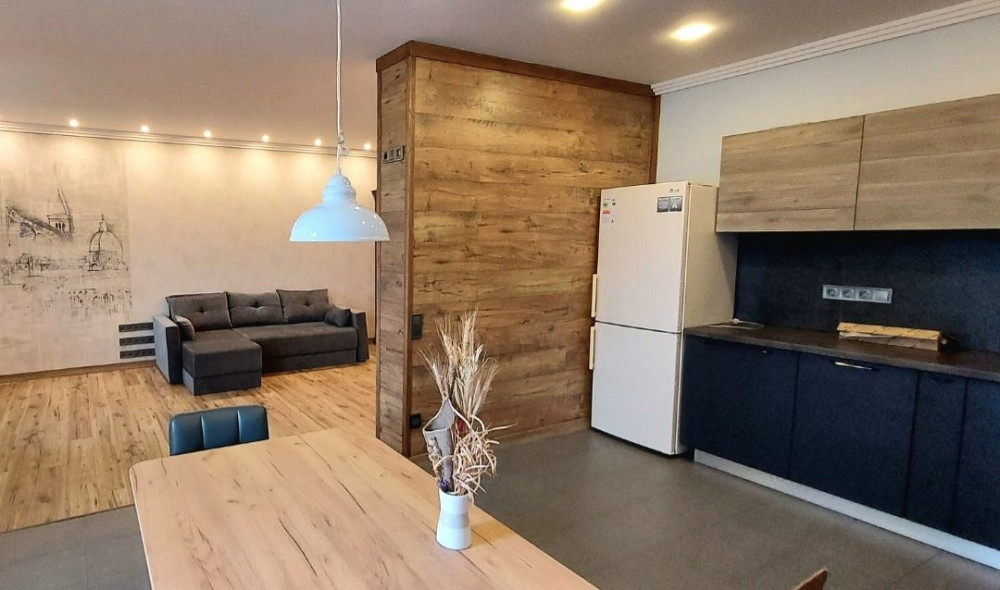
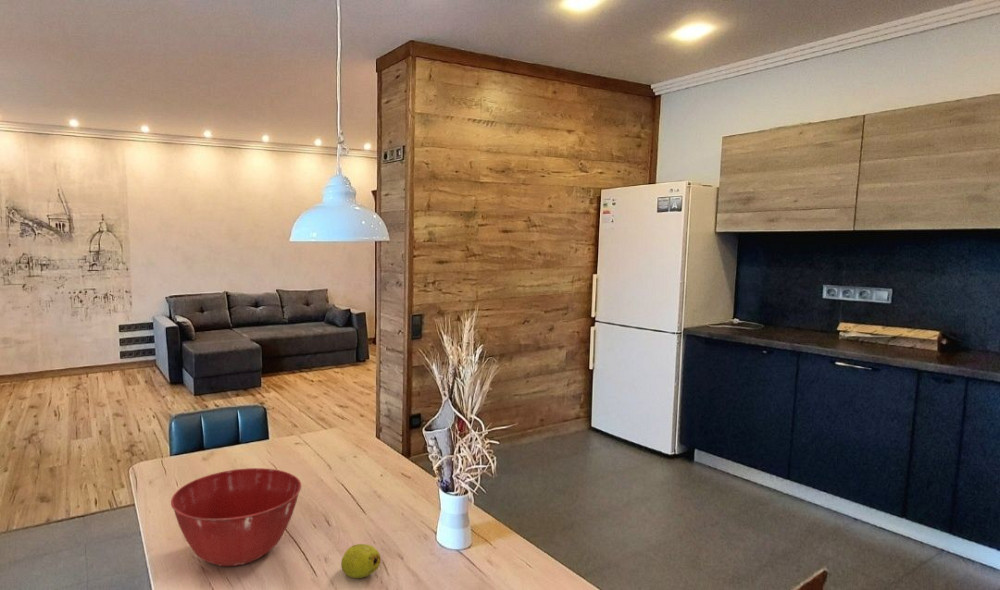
+ fruit (358, 557)
+ mixing bowl (239, 520)
